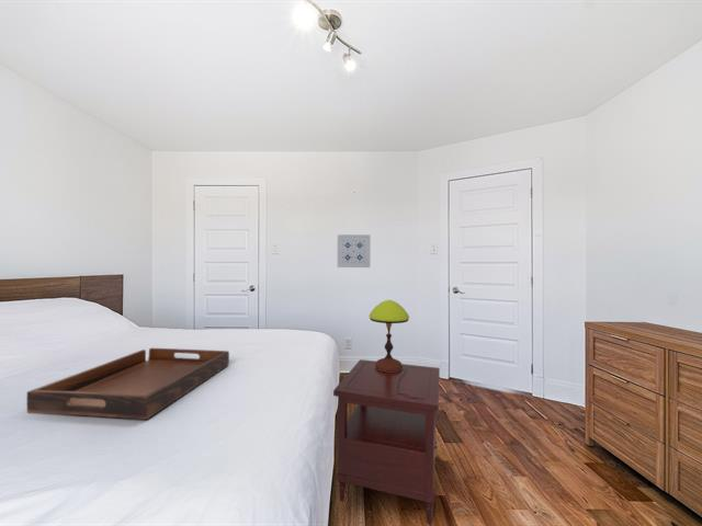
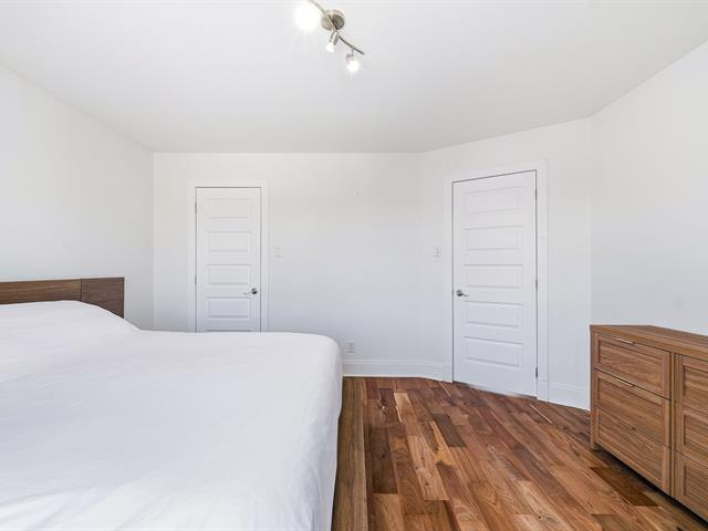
- wall art (353, 251)
- serving tray (147, 375)
- side table (390, 428)
- table lamp (390, 336)
